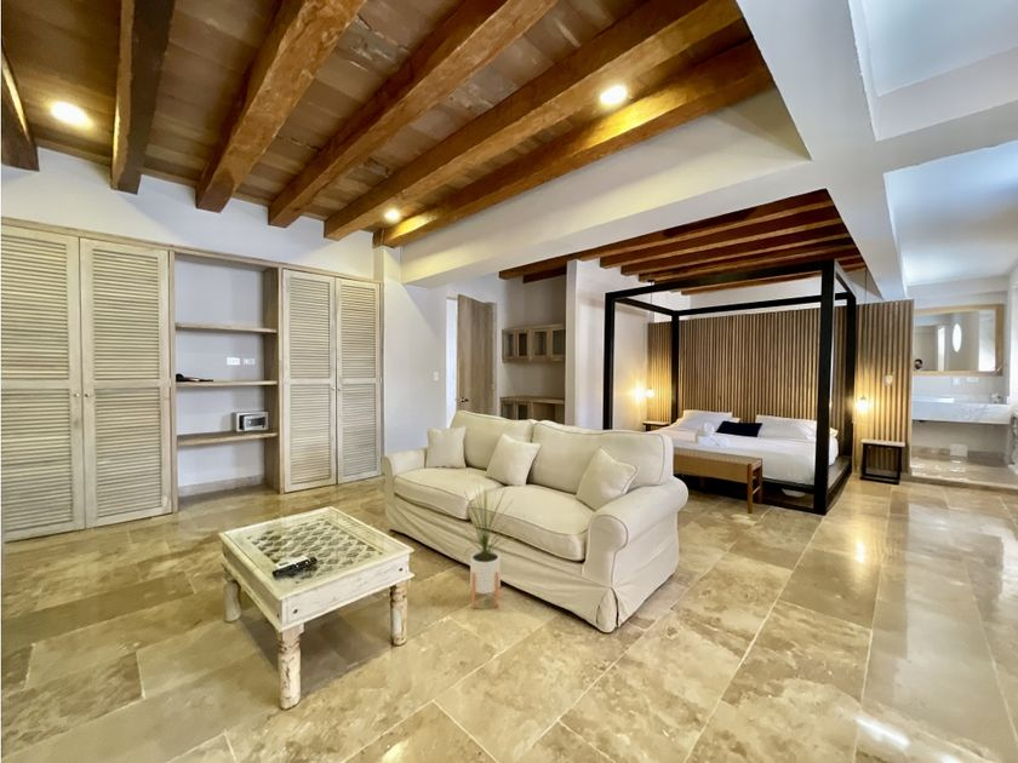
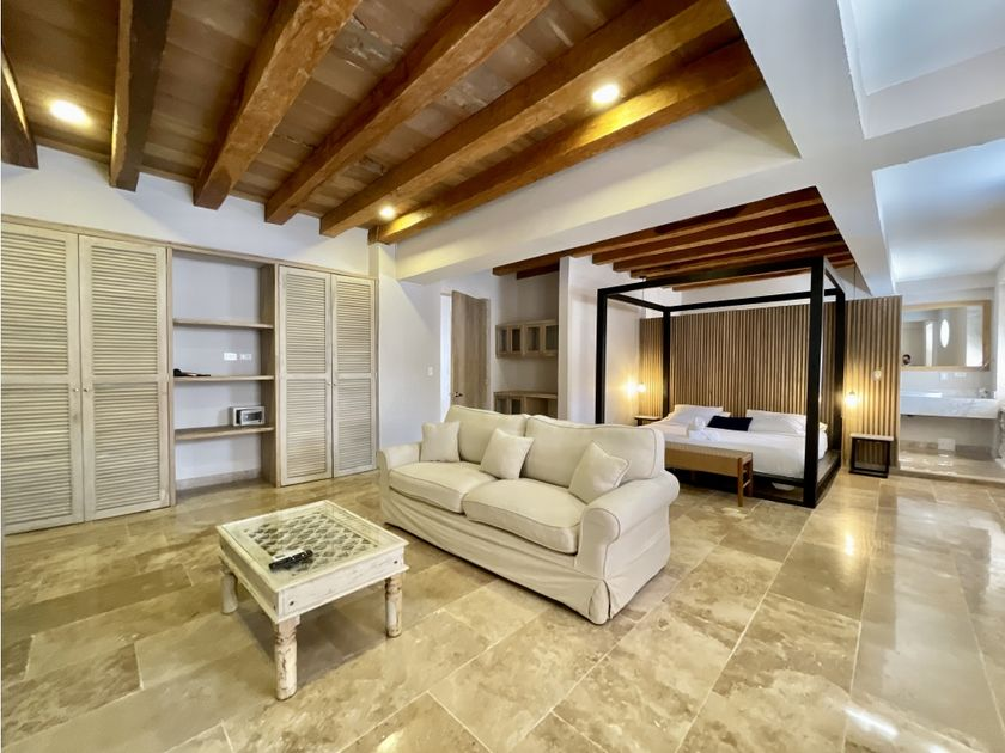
- house plant (486, 541)
